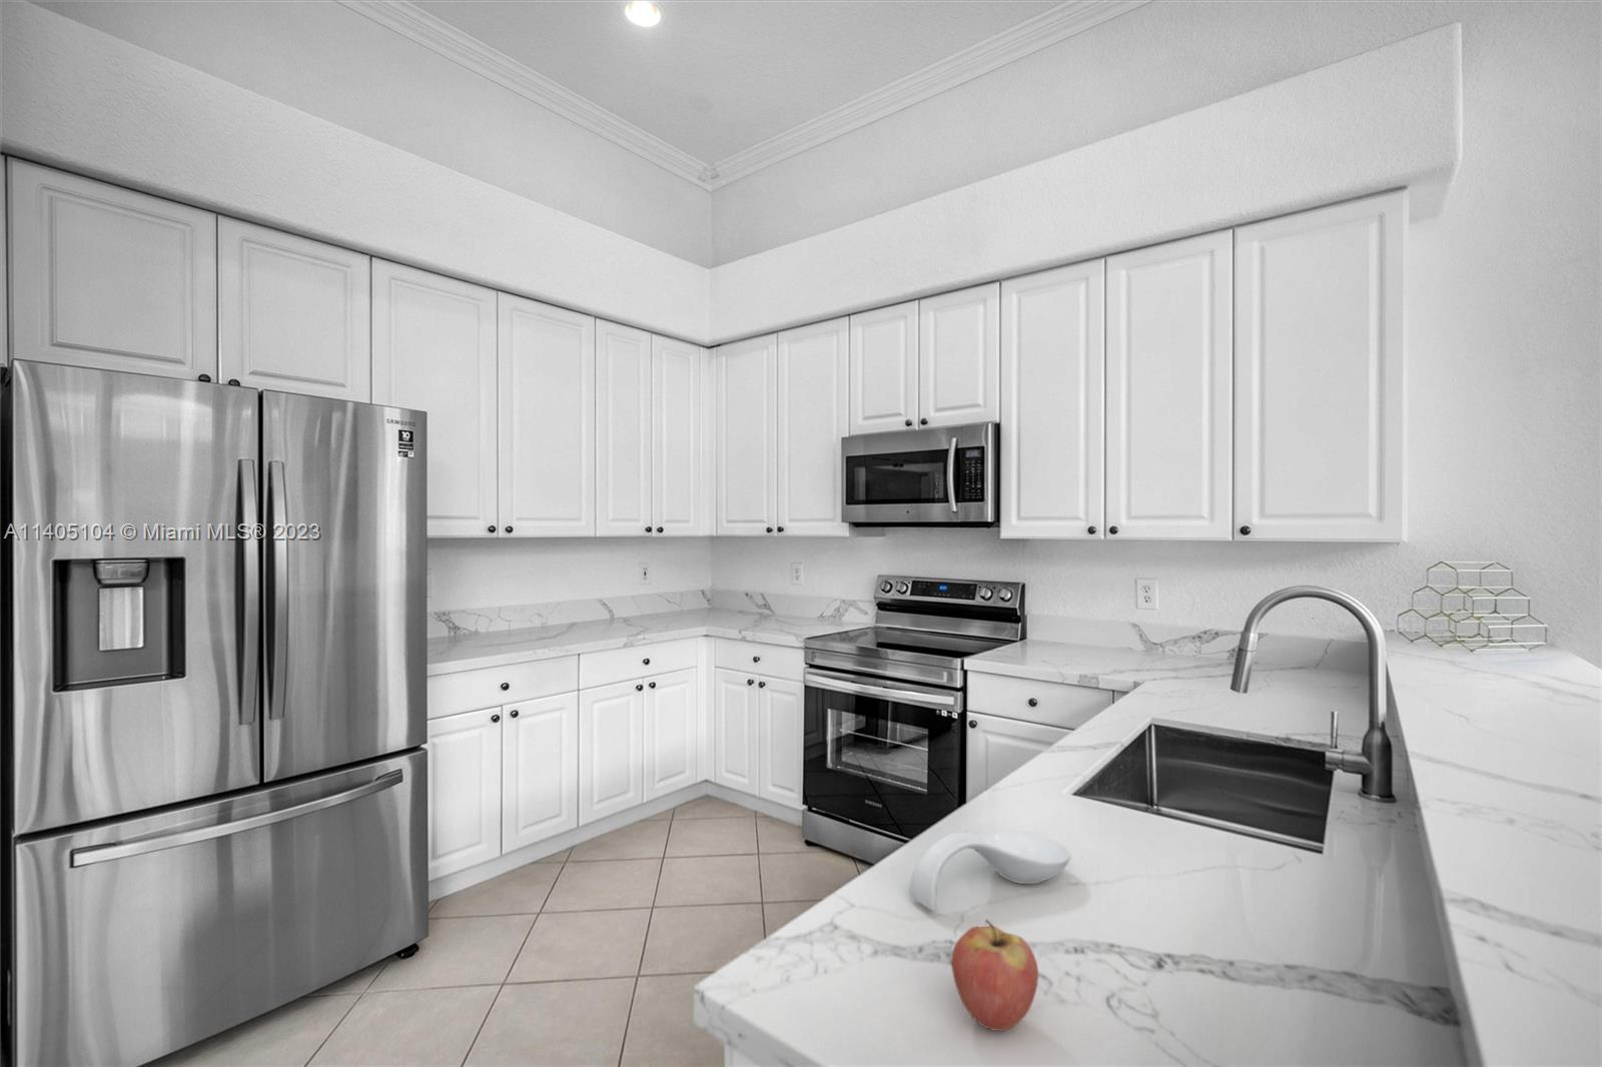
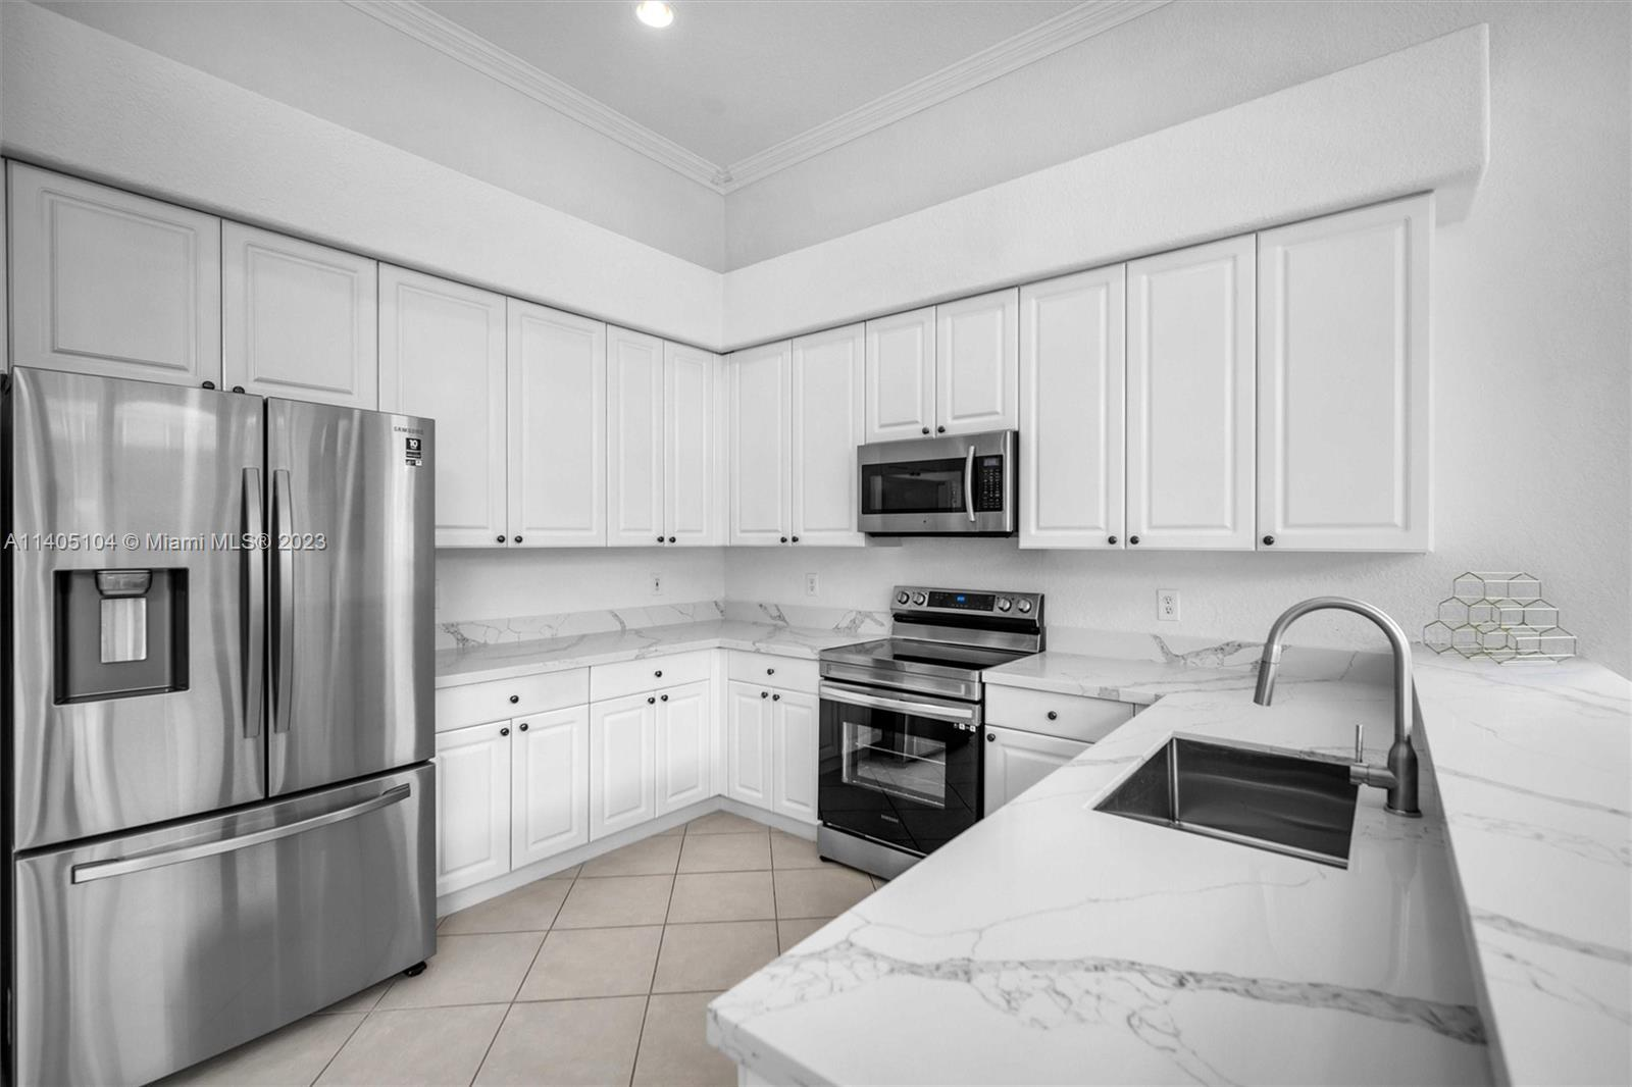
- spoon rest (991, 856)
- fruit (995, 969)
